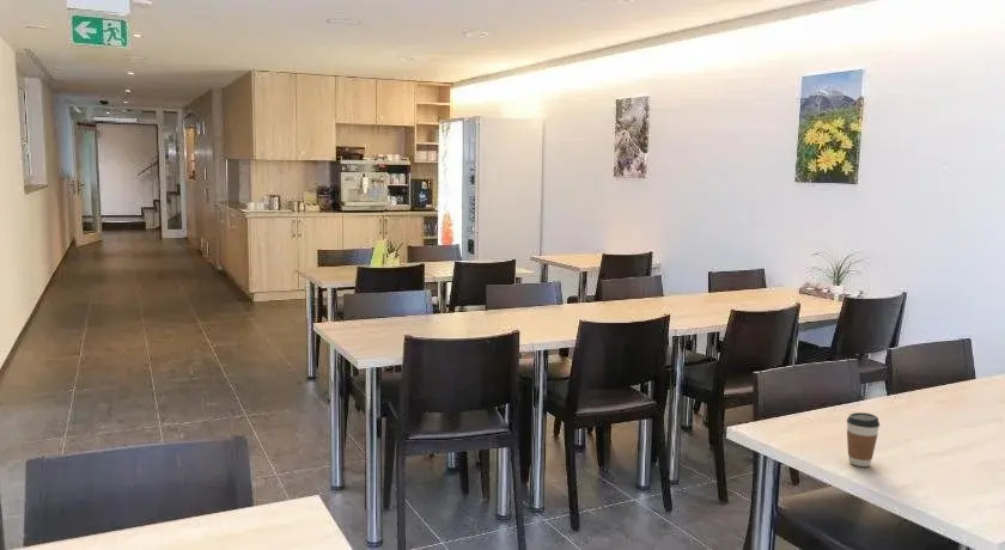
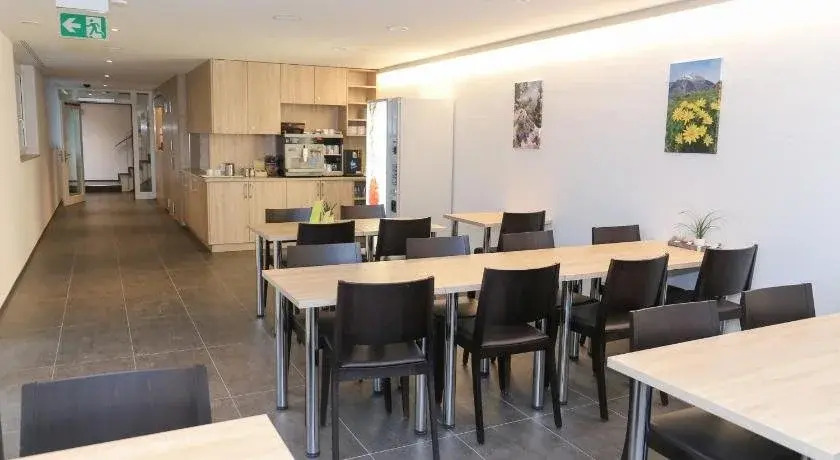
- coffee cup (861, 439)
